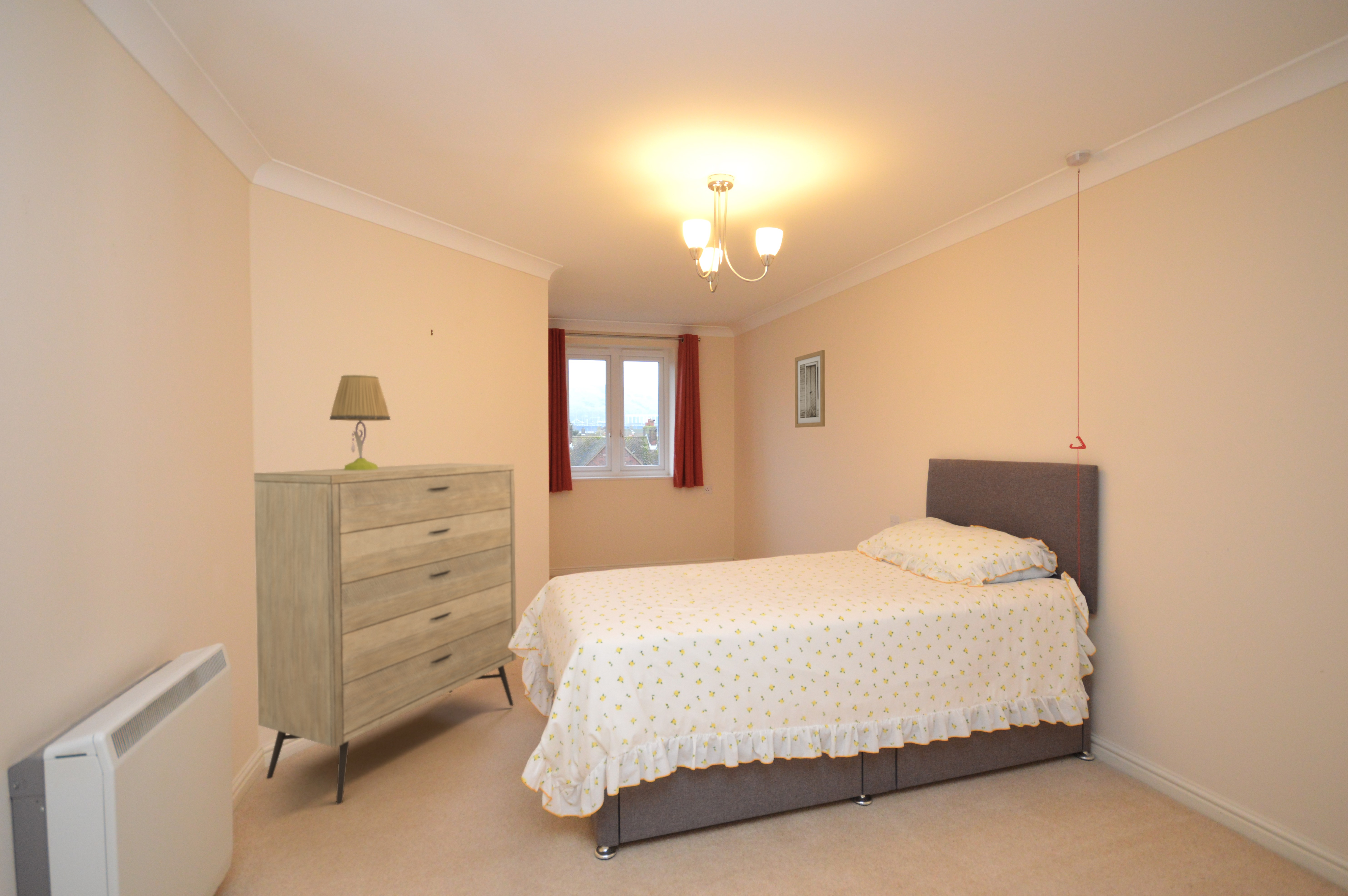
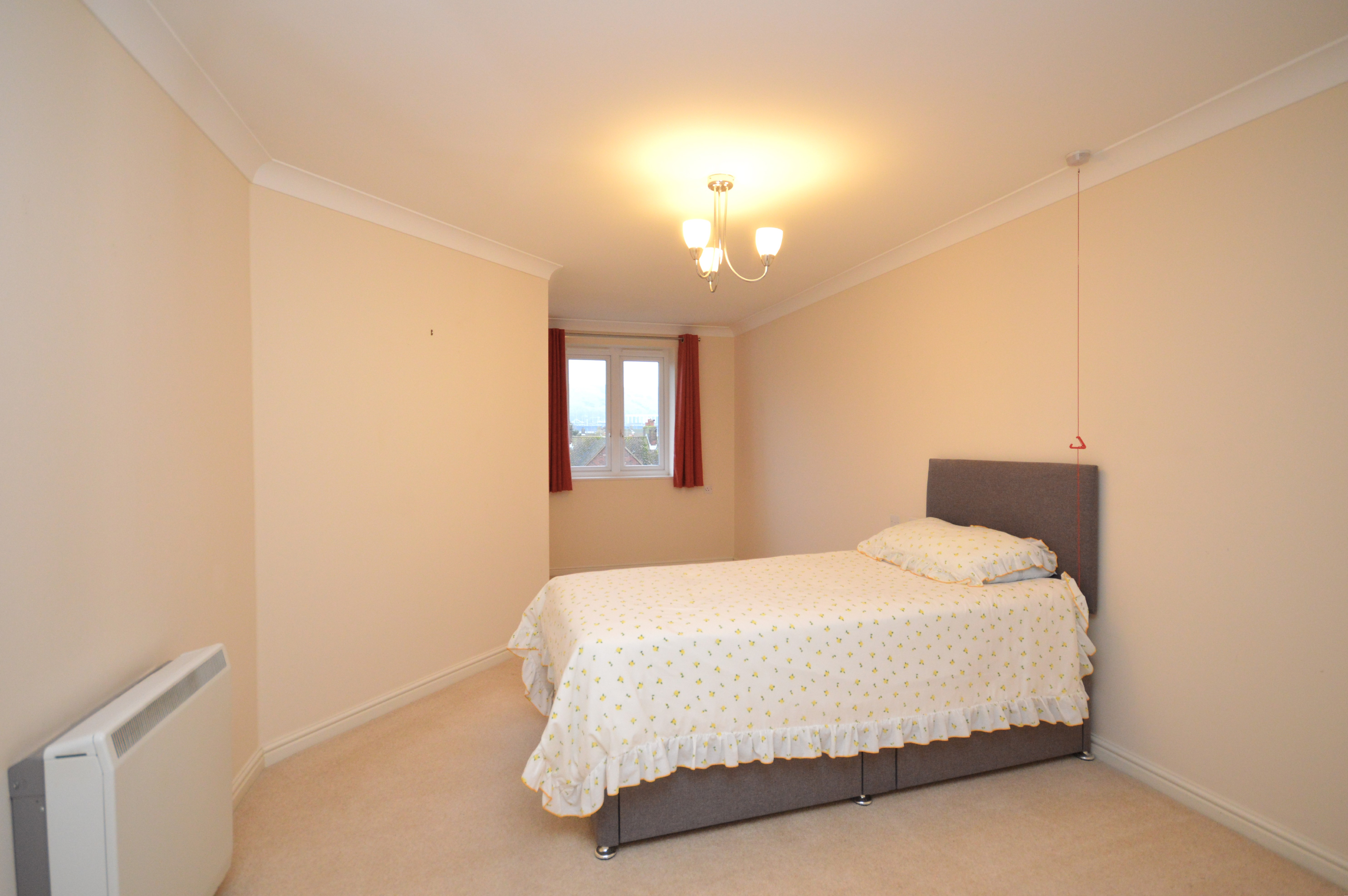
- wall art (809, 390)
- dresser (403, 604)
- table lamp (360, 422)
